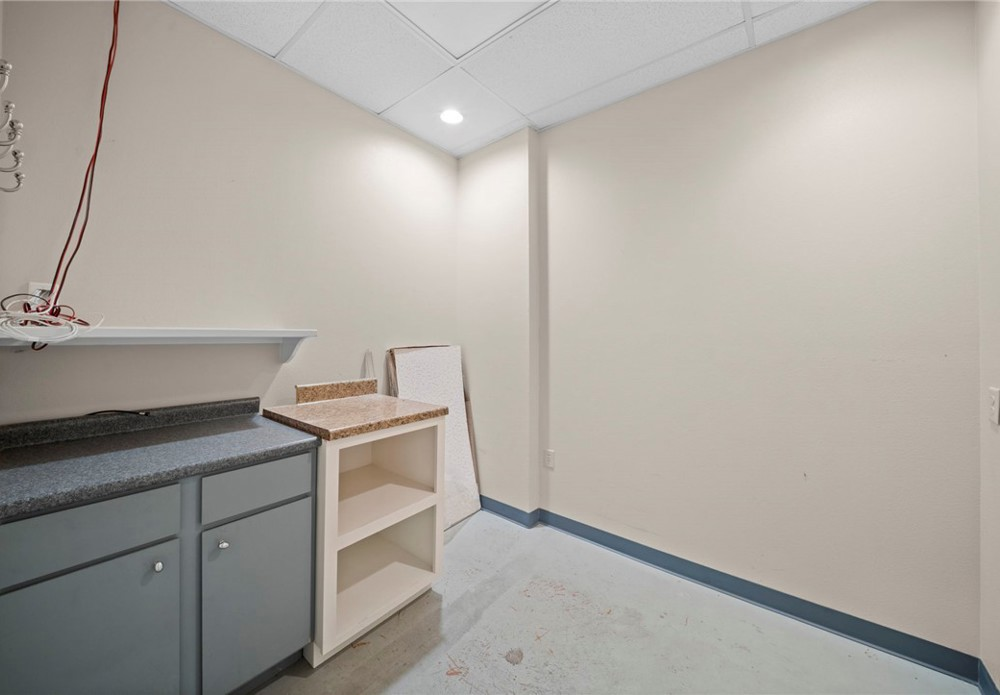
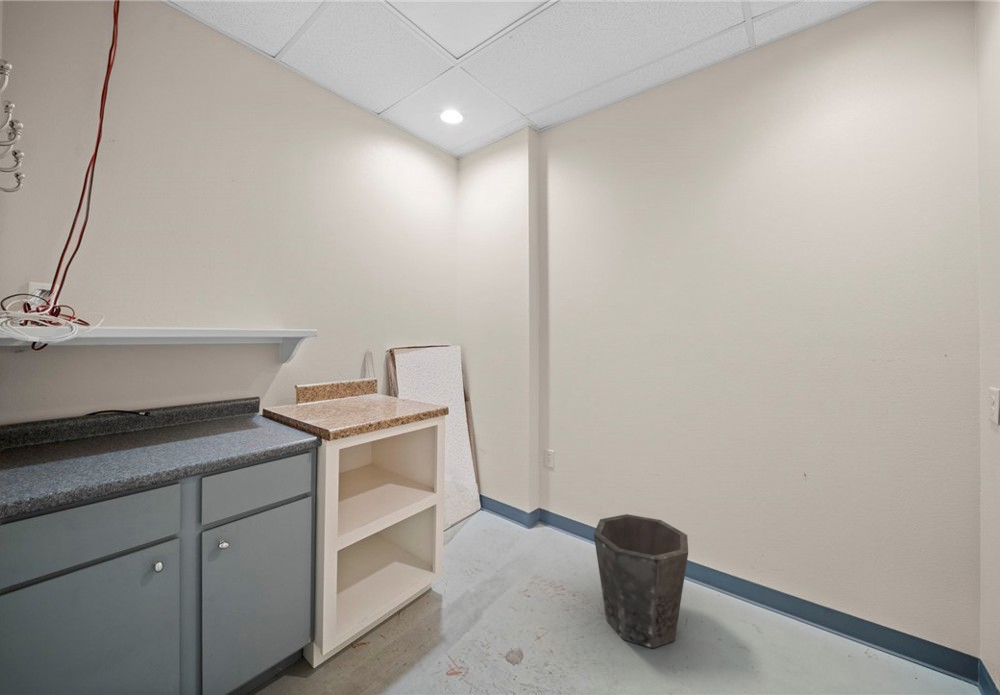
+ waste bin (640, 578)
